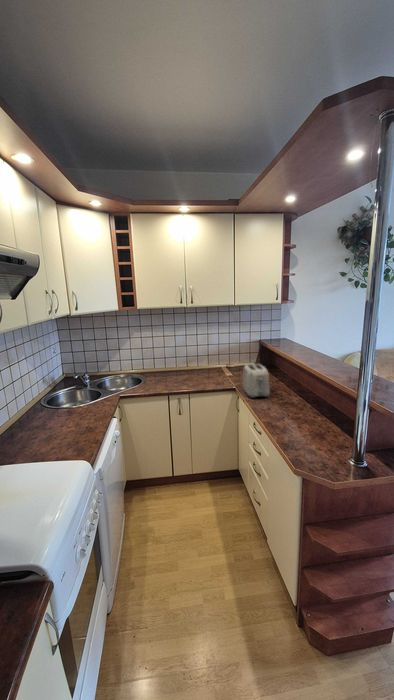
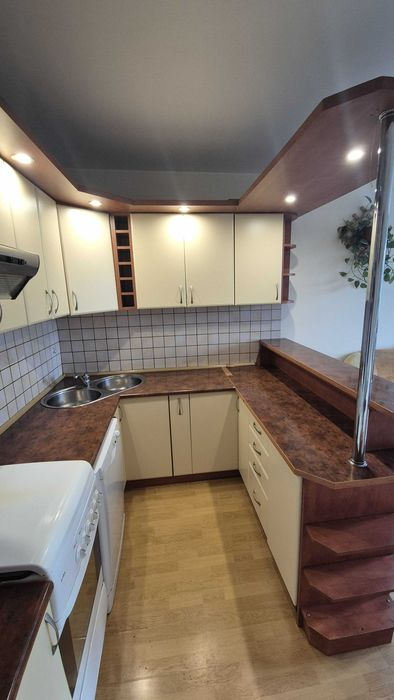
- toaster (255, 379)
